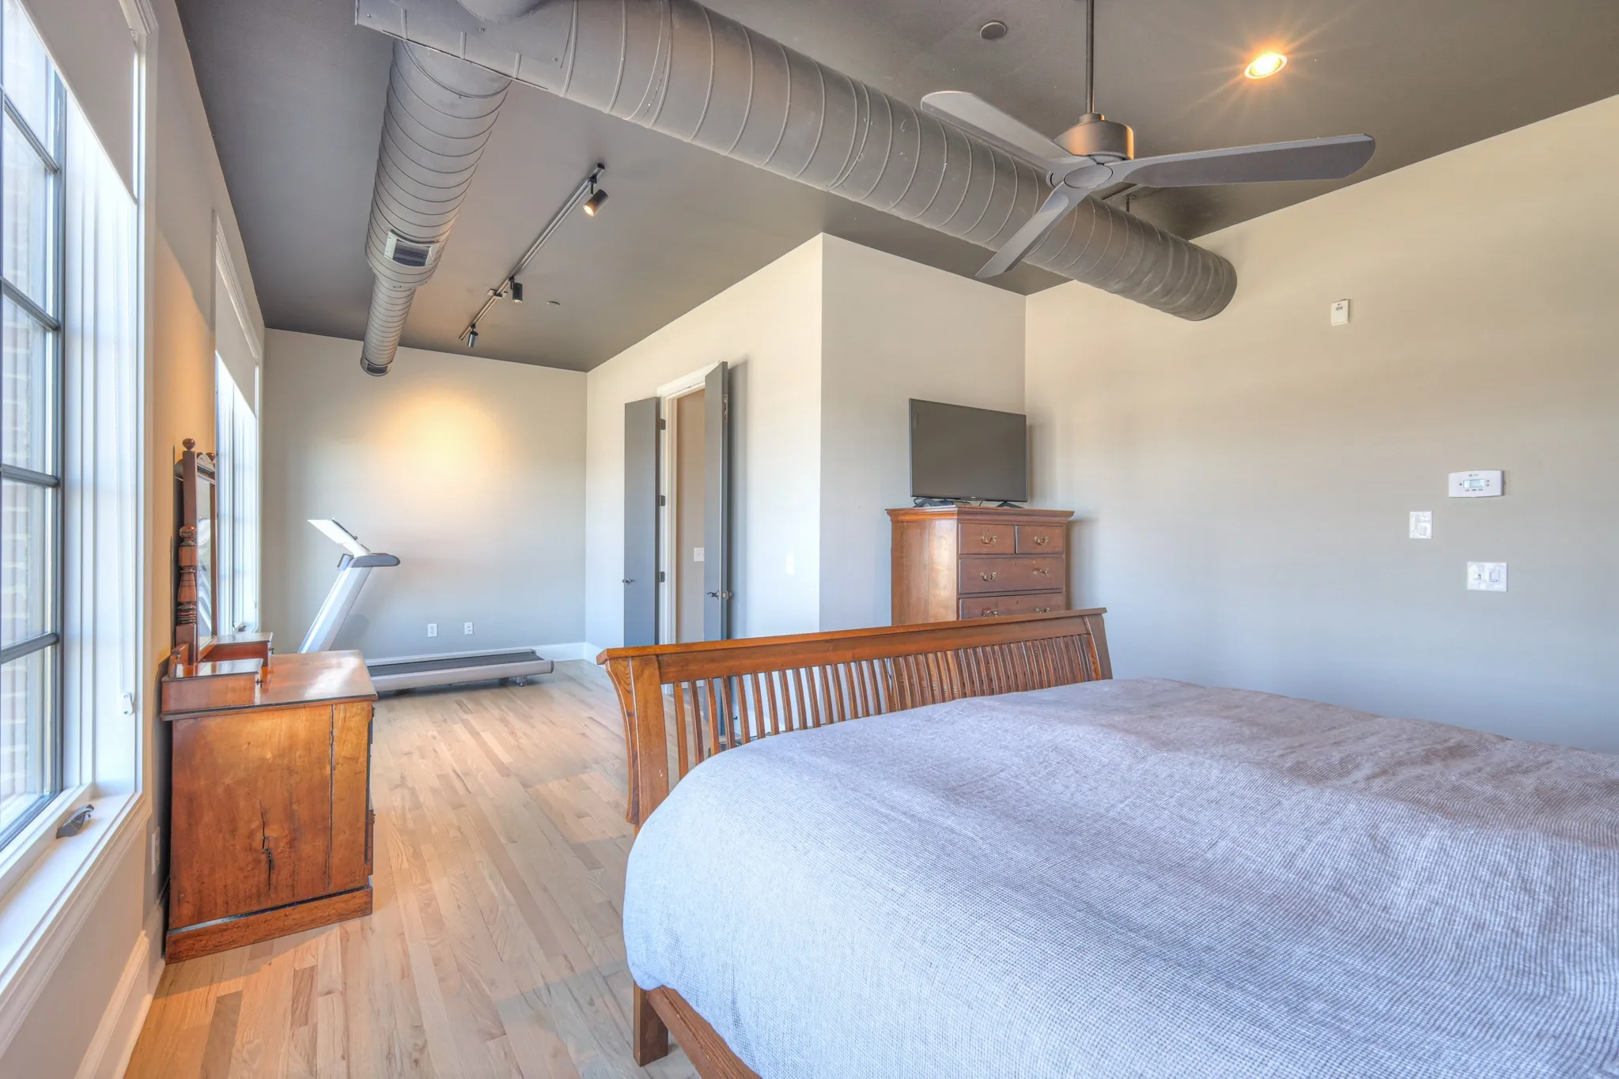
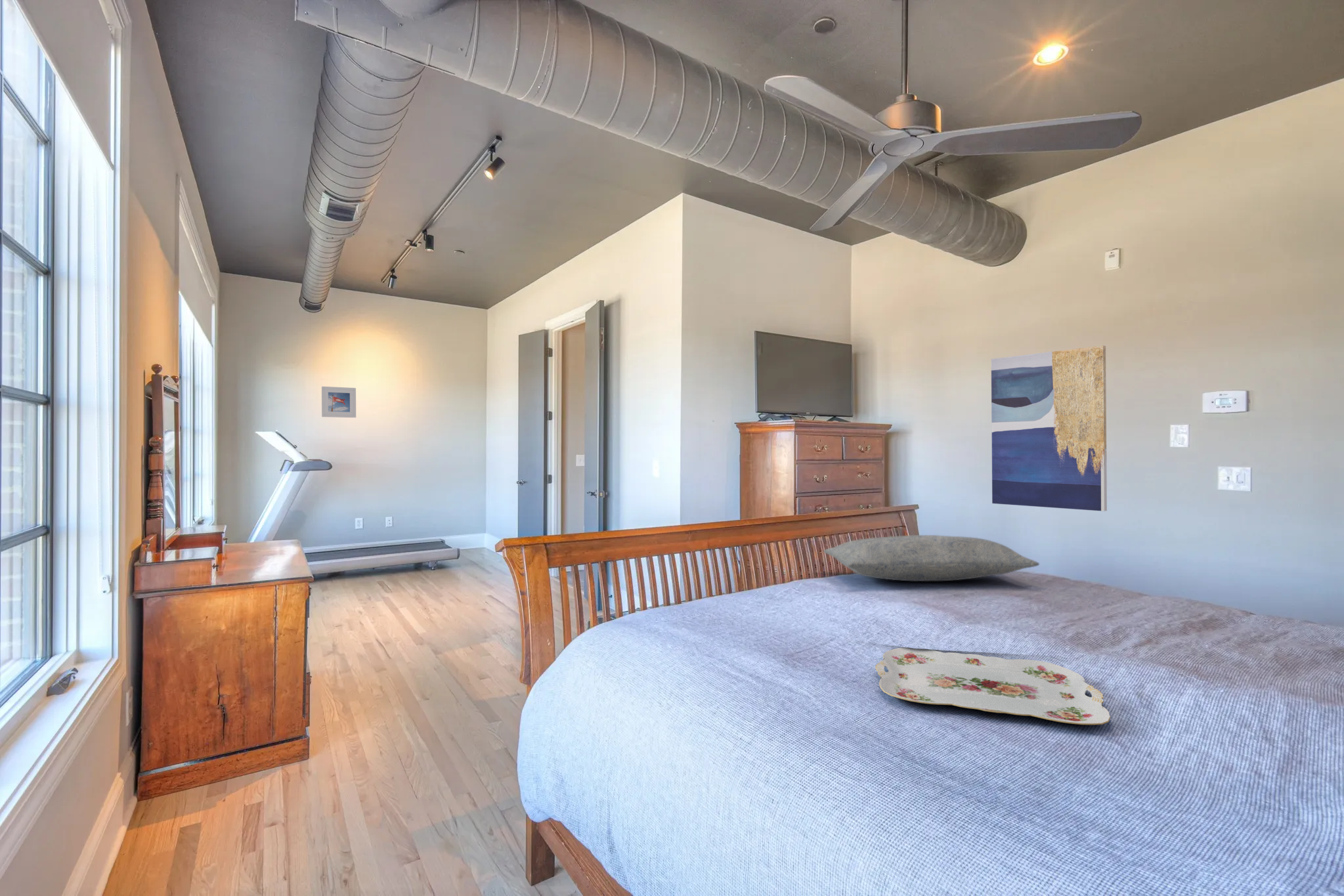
+ wall art (1045, 429)
+ pillow (924, 557)
+ serving tray (982, 683)
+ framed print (339, 402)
